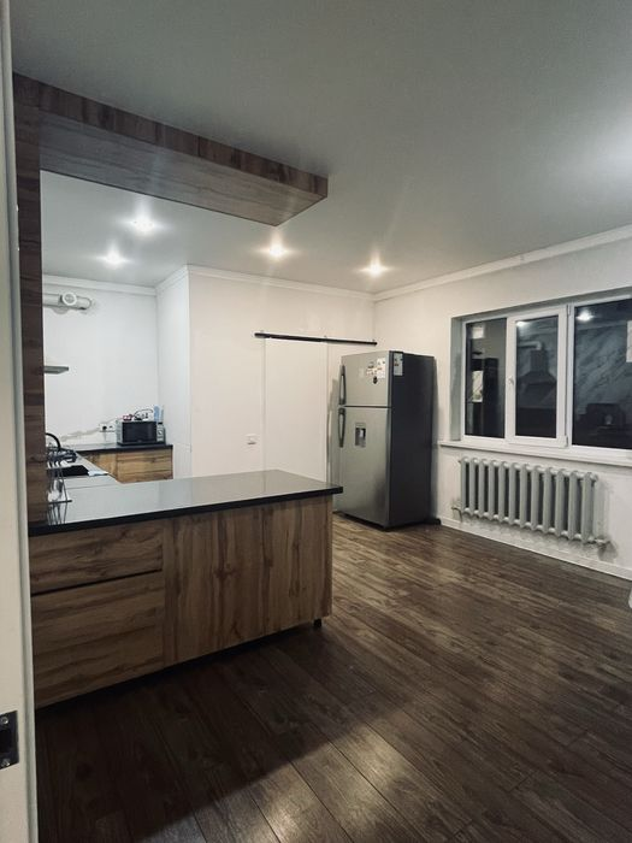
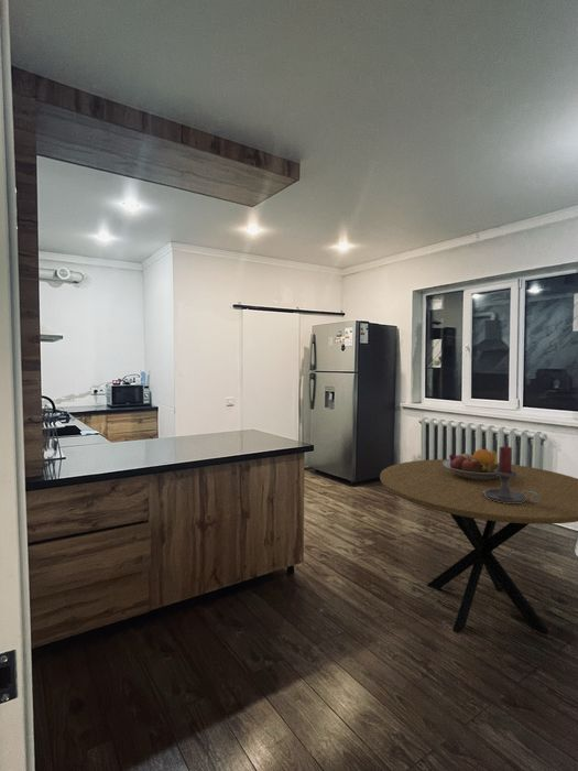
+ candle holder (511, 473)
+ fruit bowl (476, 463)
+ dining table (482, 544)
